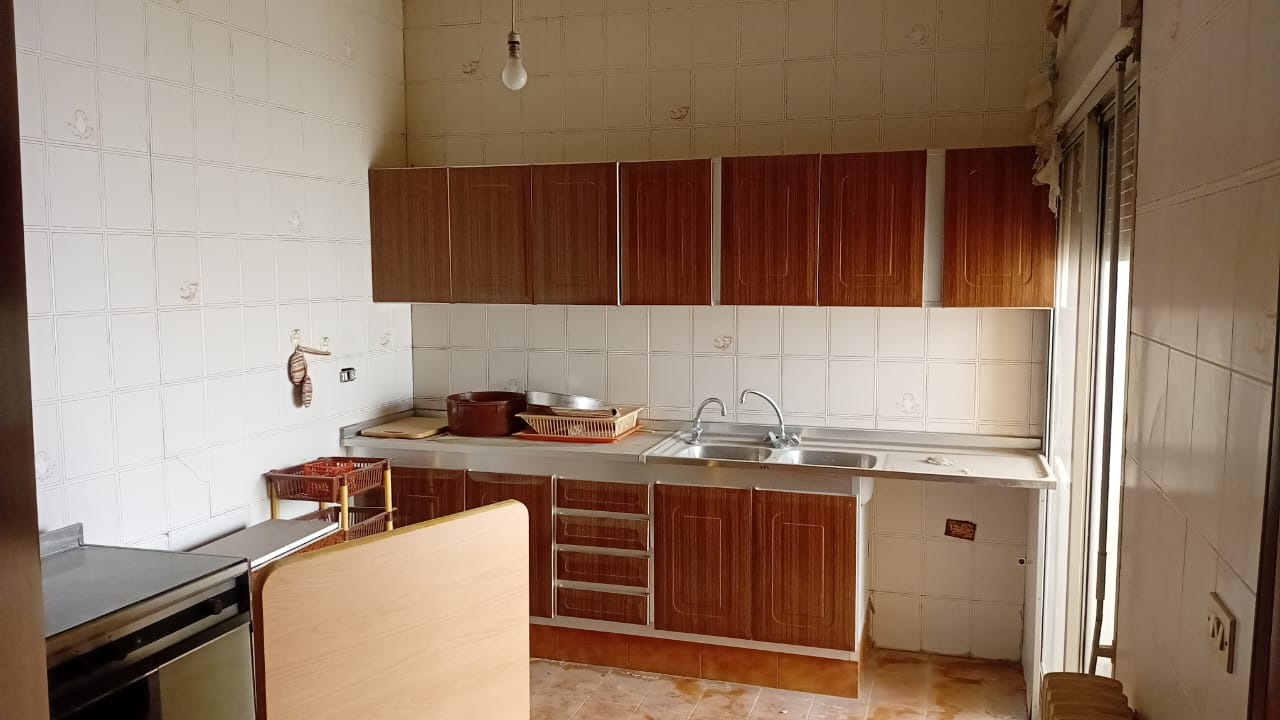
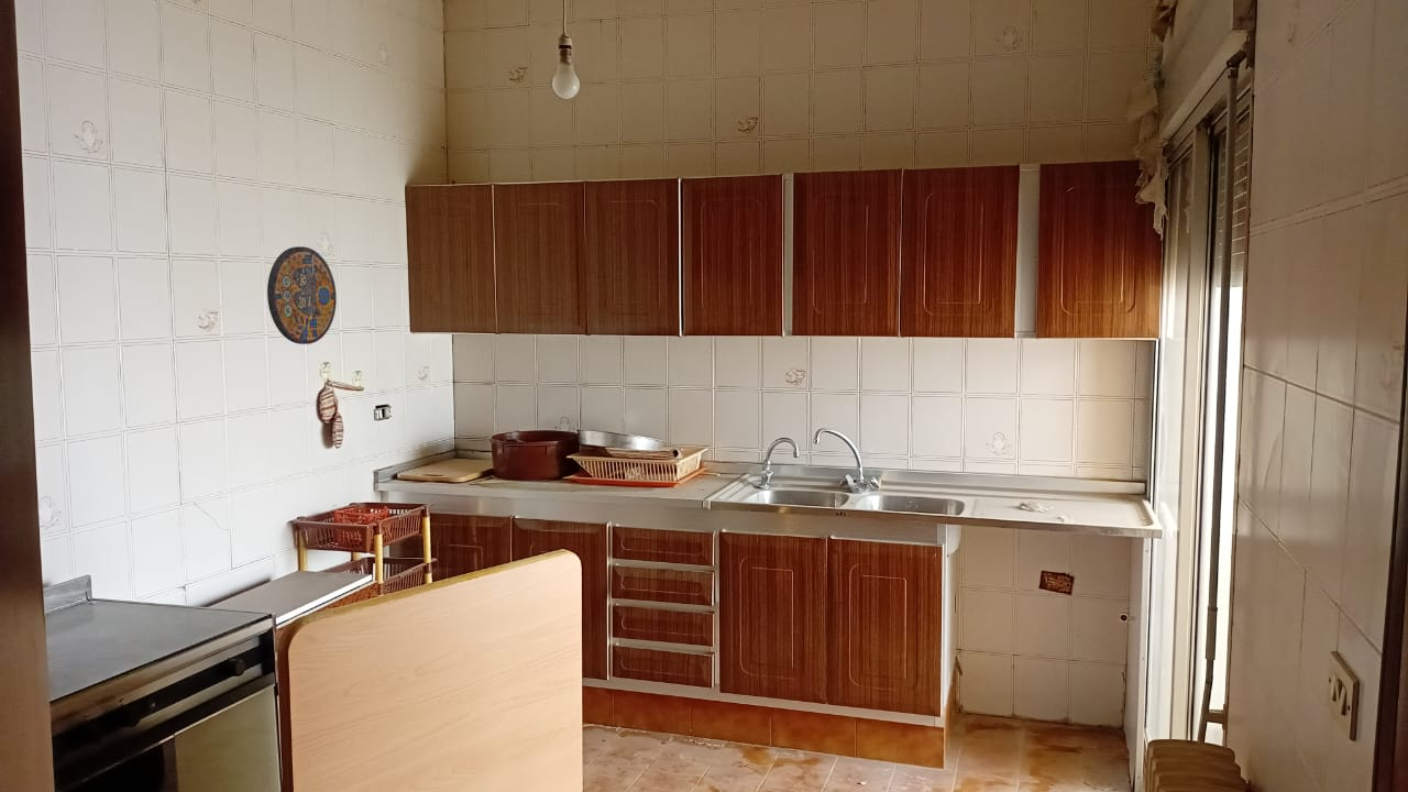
+ manhole cover (302, 295)
